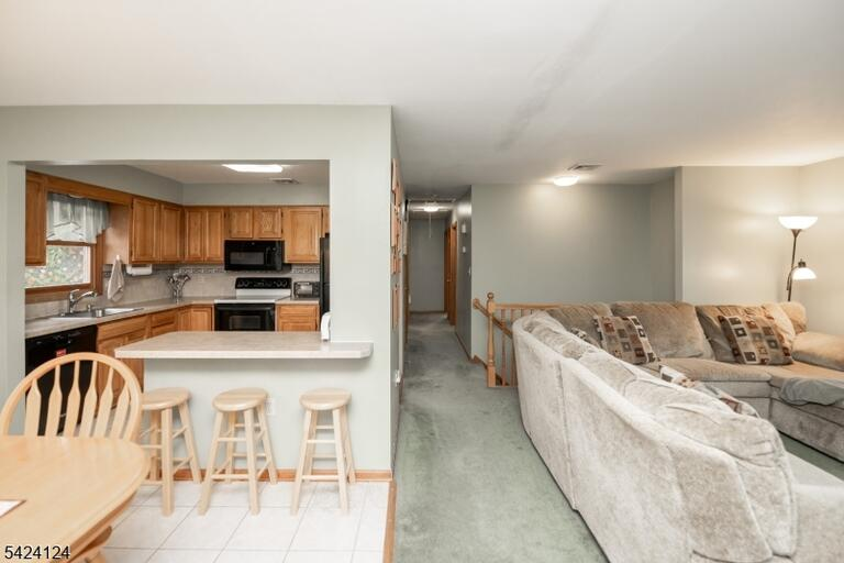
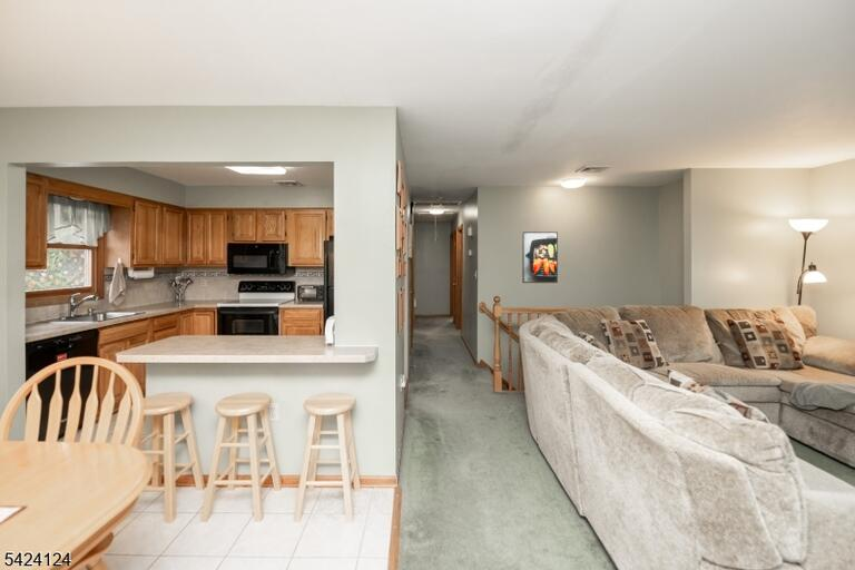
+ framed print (540, 257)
